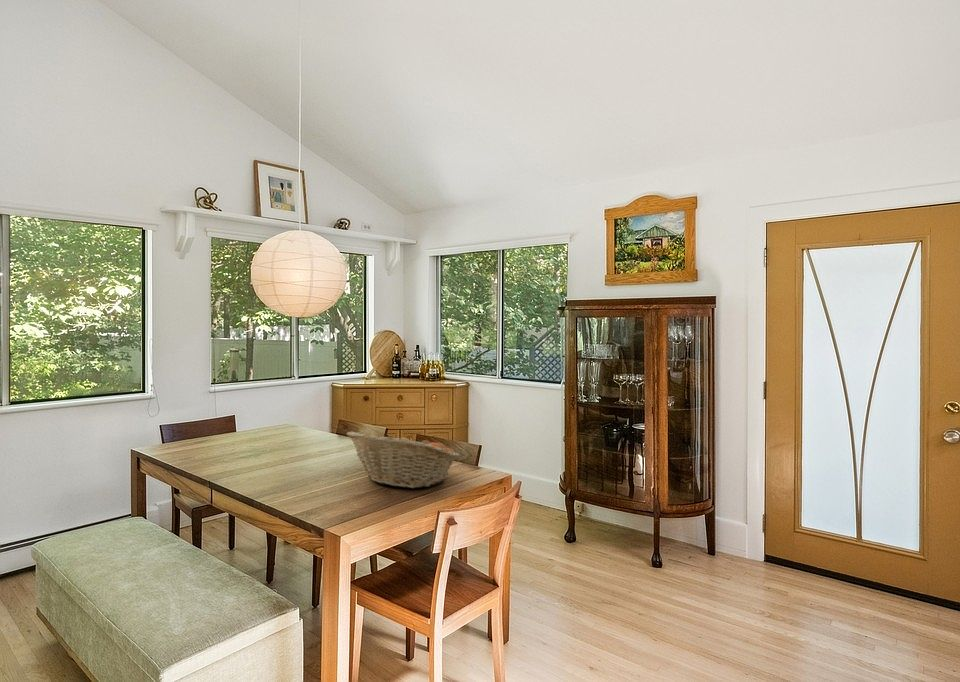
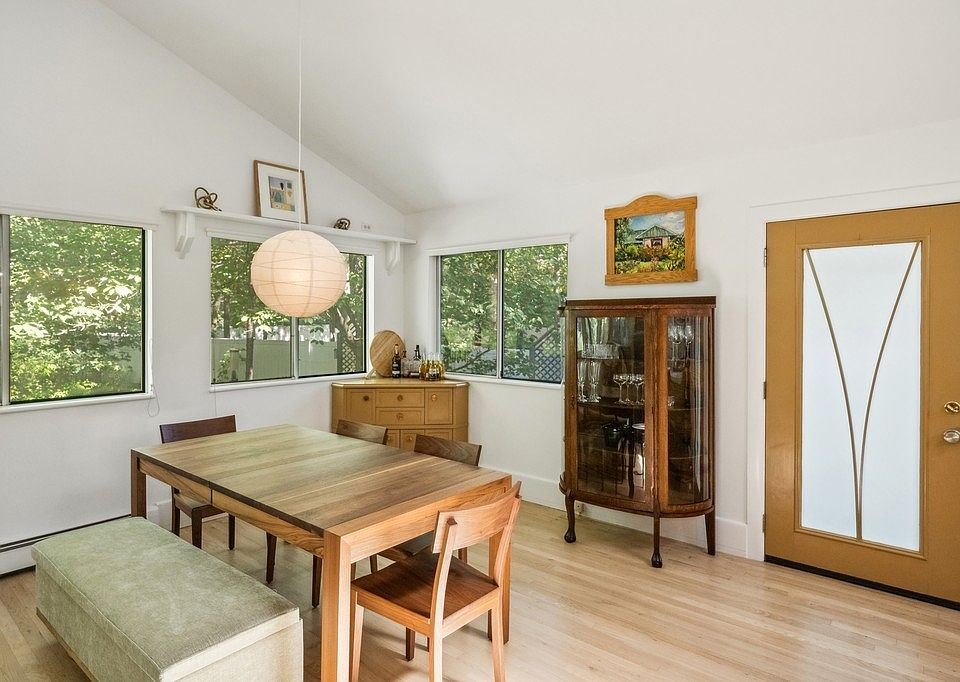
- fruit basket (402, 454)
